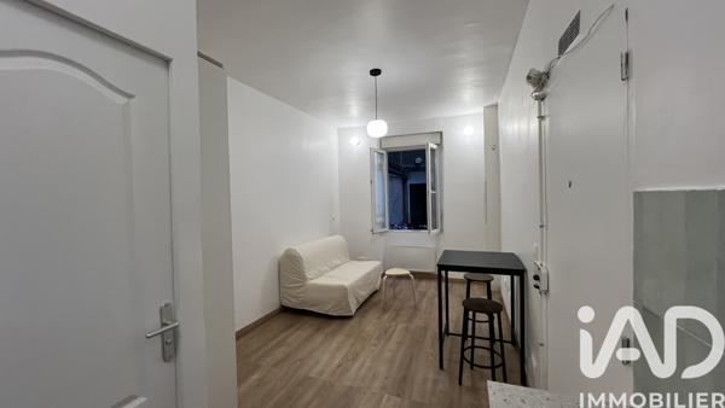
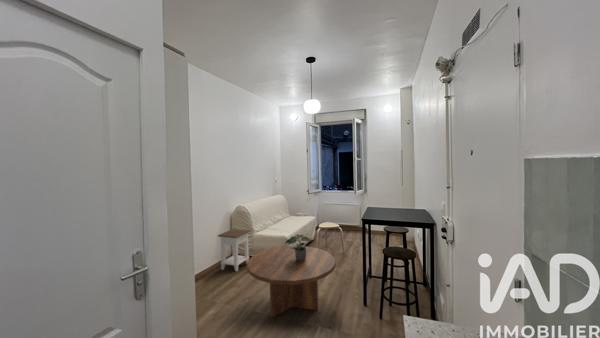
+ nightstand (235, 249)
+ coffee table (292, 282)
+ potted plant (298, 246)
